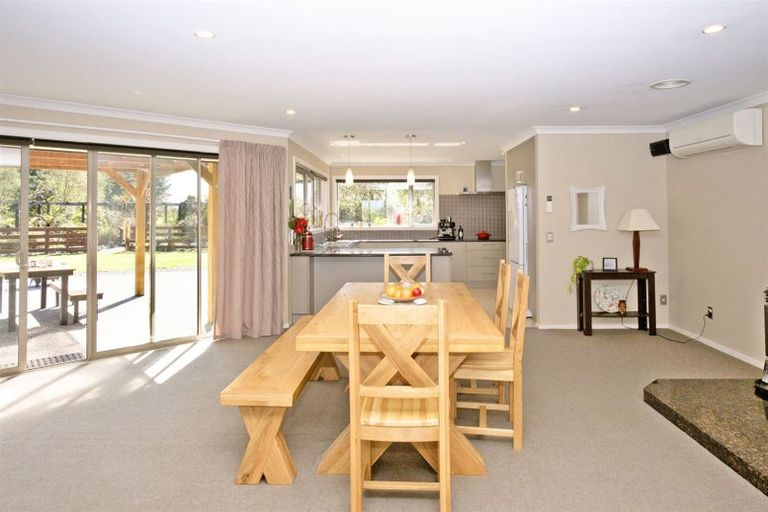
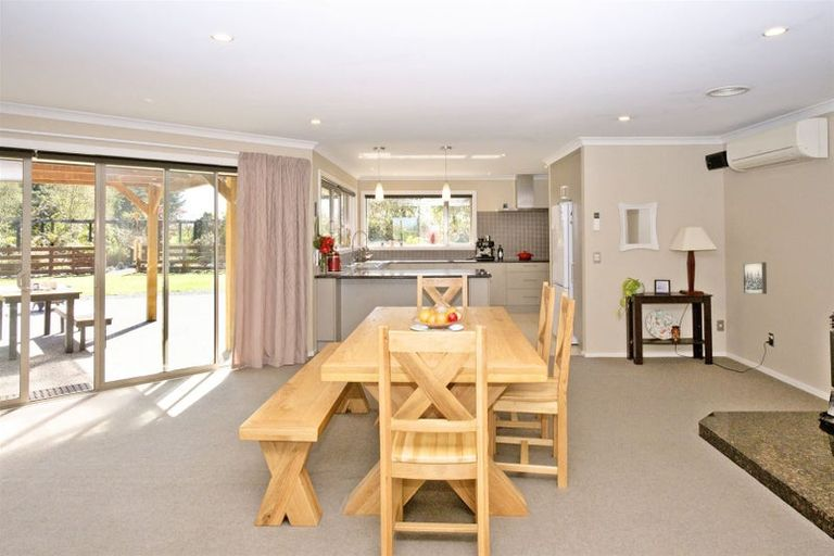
+ wall art (754, 278)
